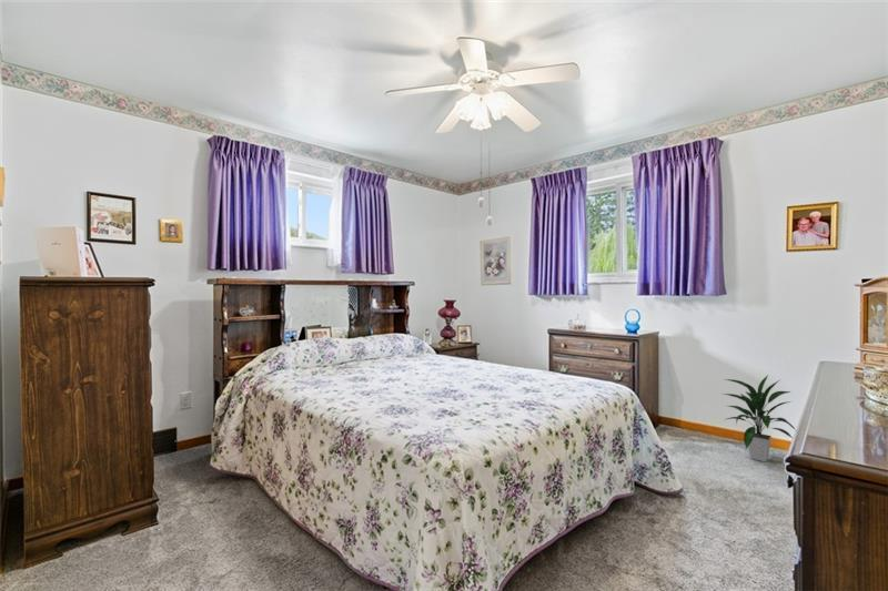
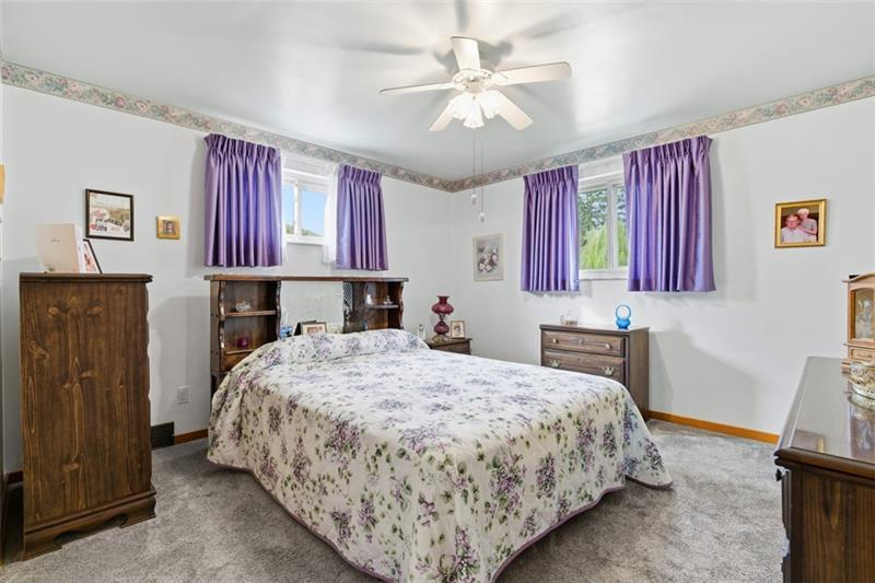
- indoor plant (756, 416)
